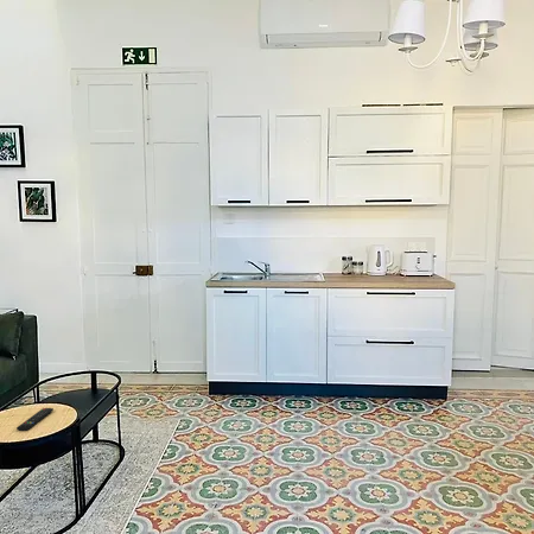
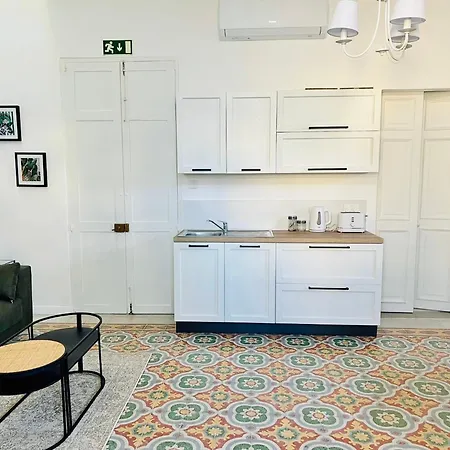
- remote control (36, 418)
